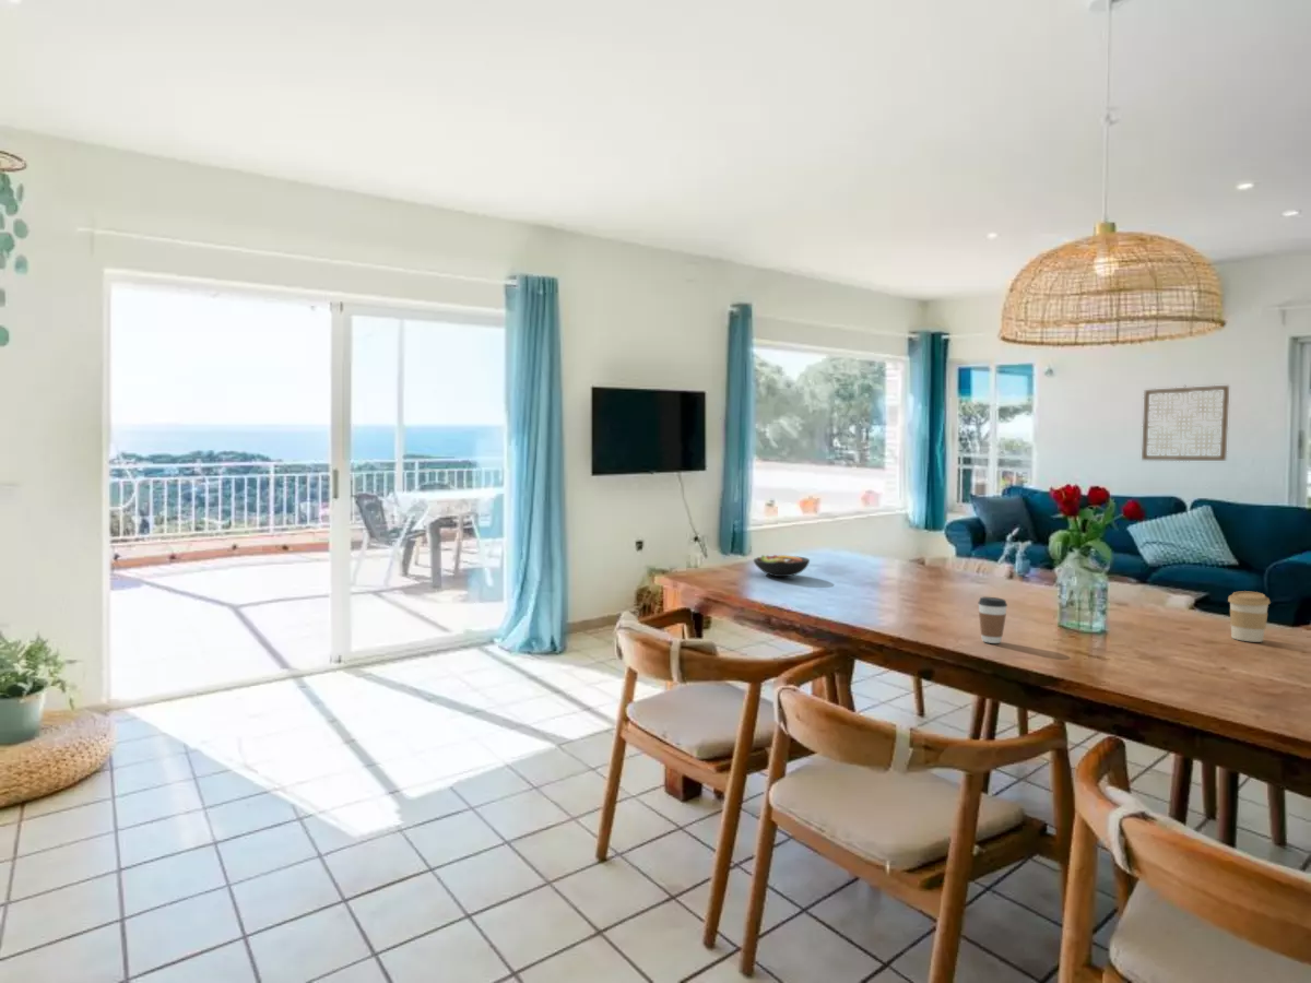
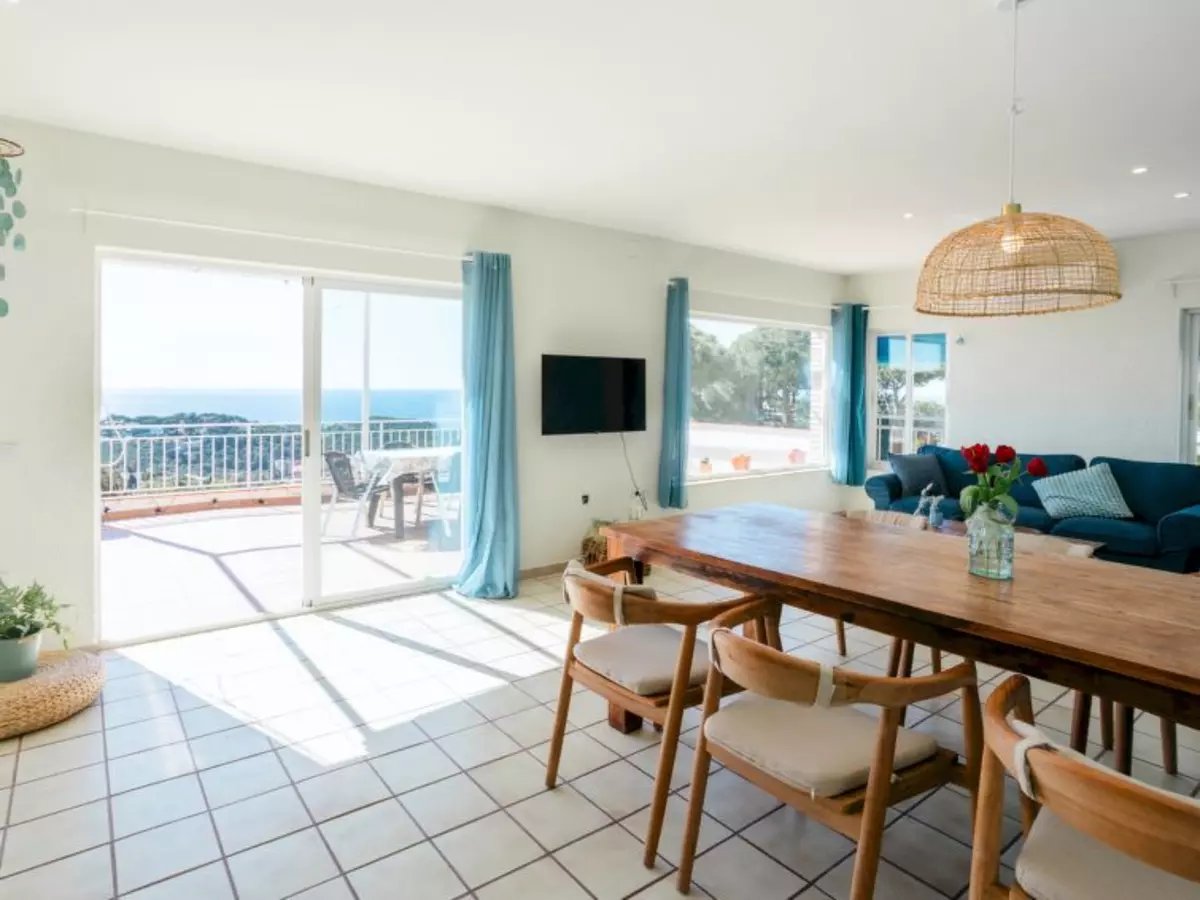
- coffee cup (1248, 616)
- wall art (1183, 422)
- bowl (780, 566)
- coffee cup (992, 619)
